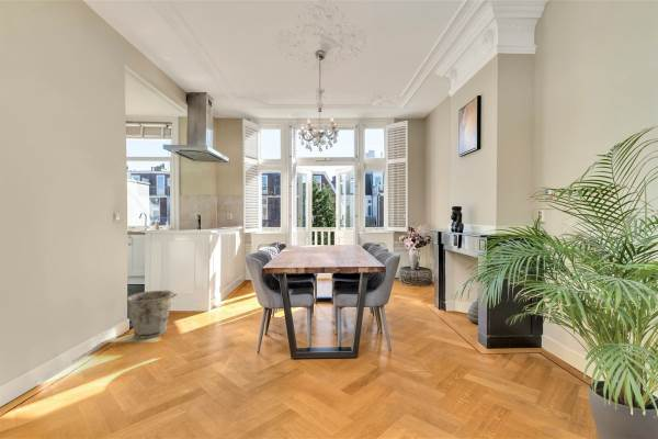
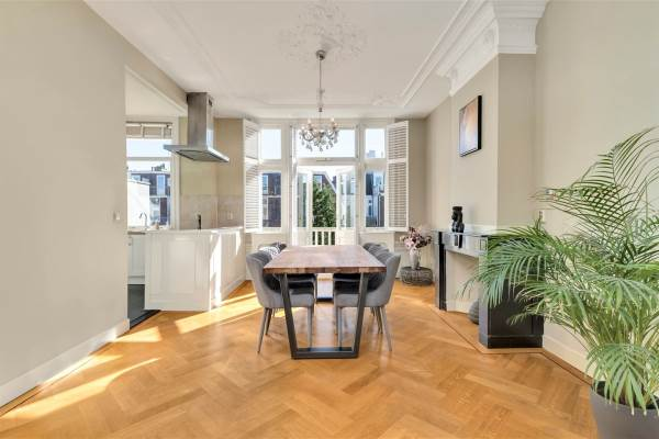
- bucket (152, 314)
